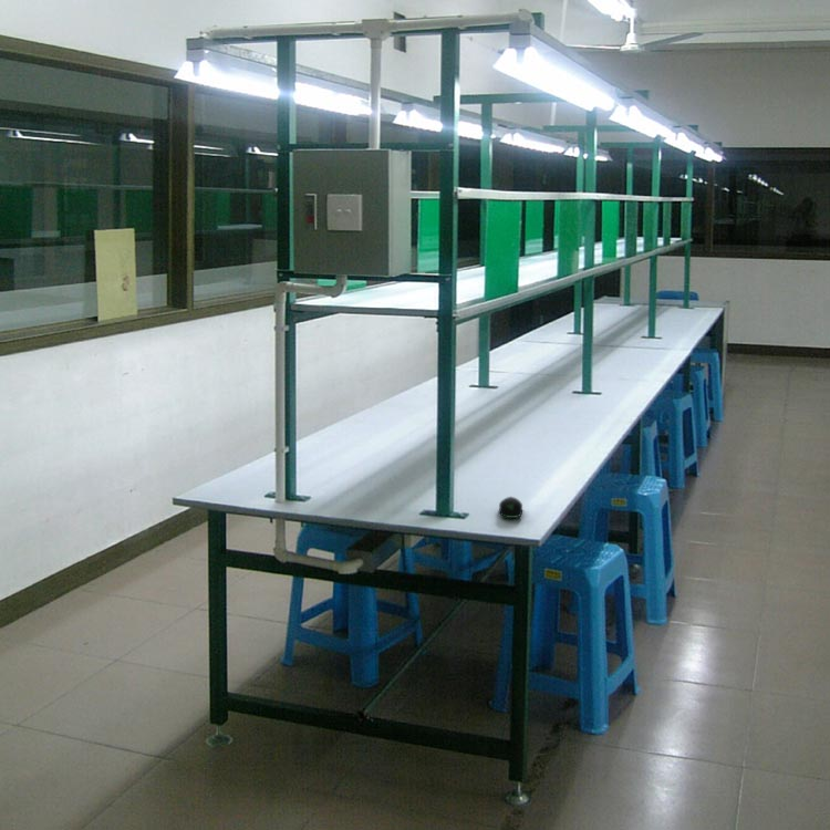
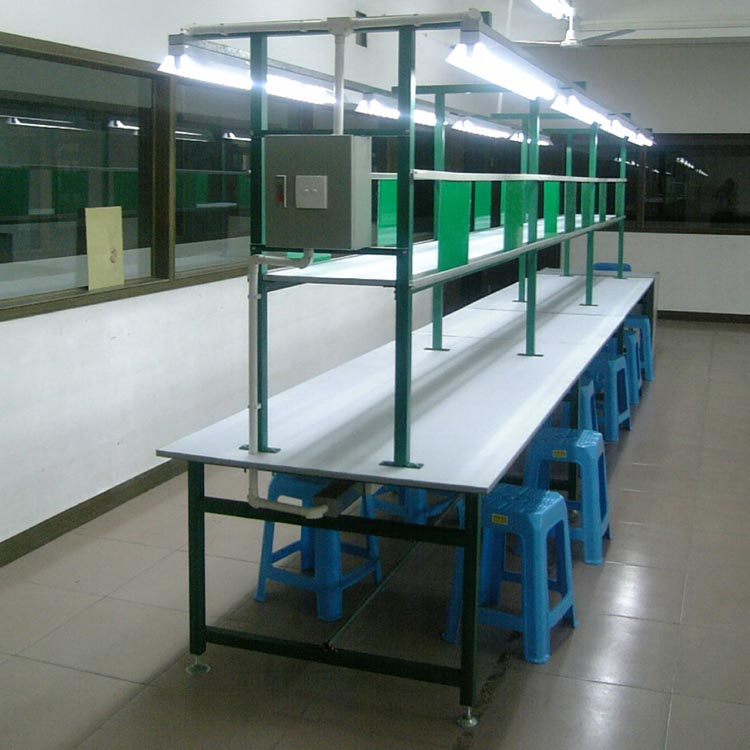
- computer mouse (510, 505)
